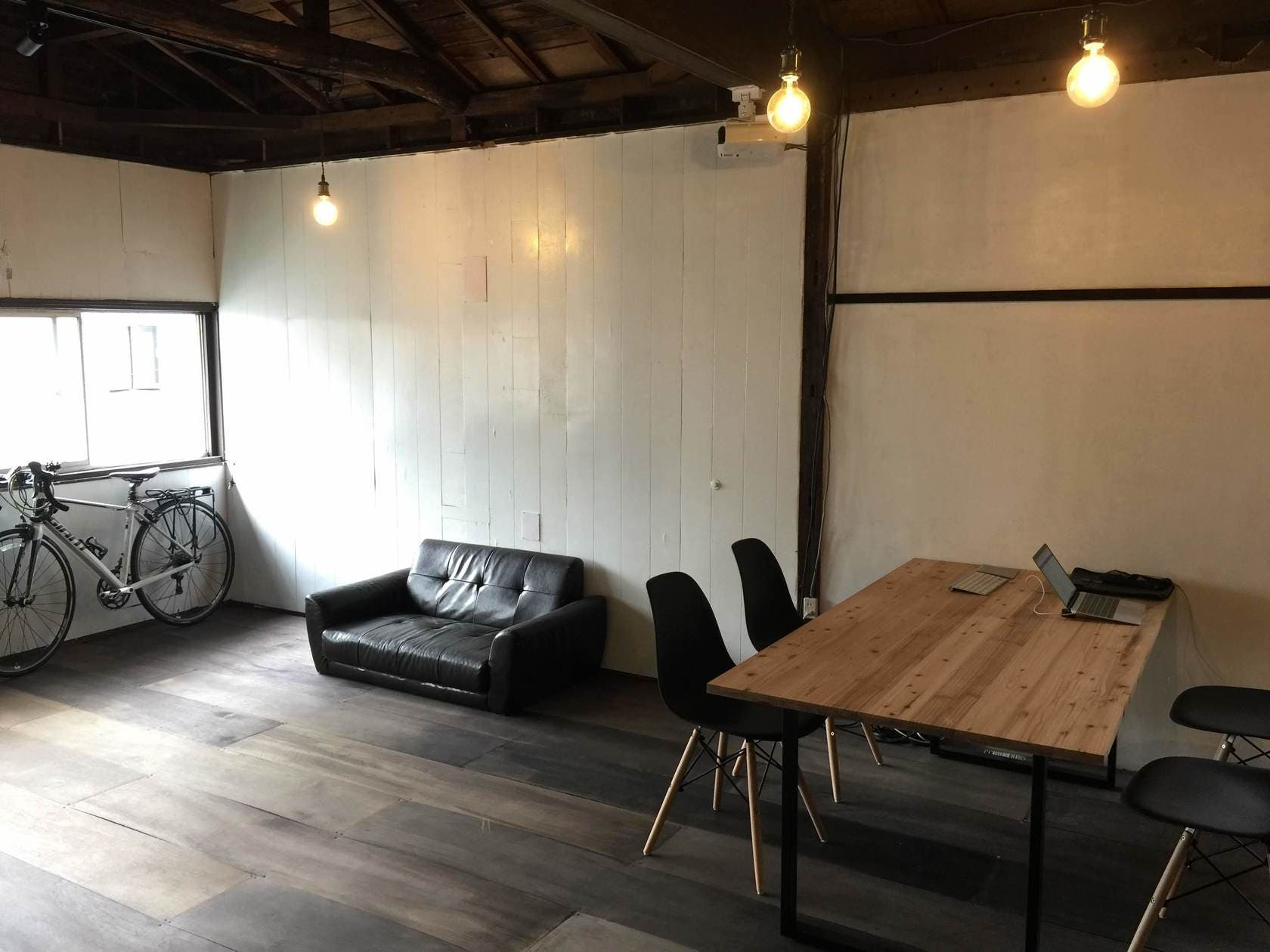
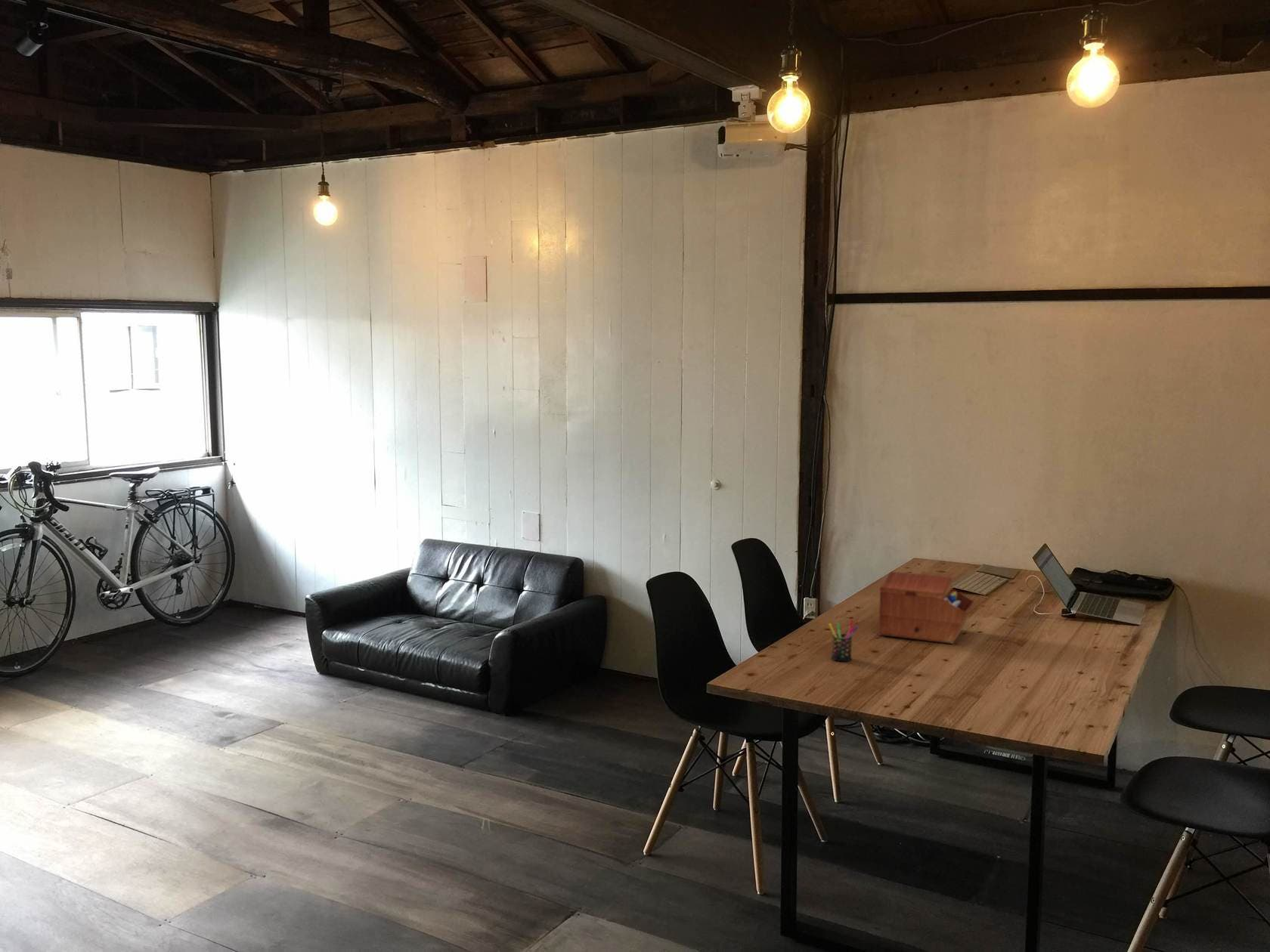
+ pen holder (842, 638)
+ sewing box (926, 606)
